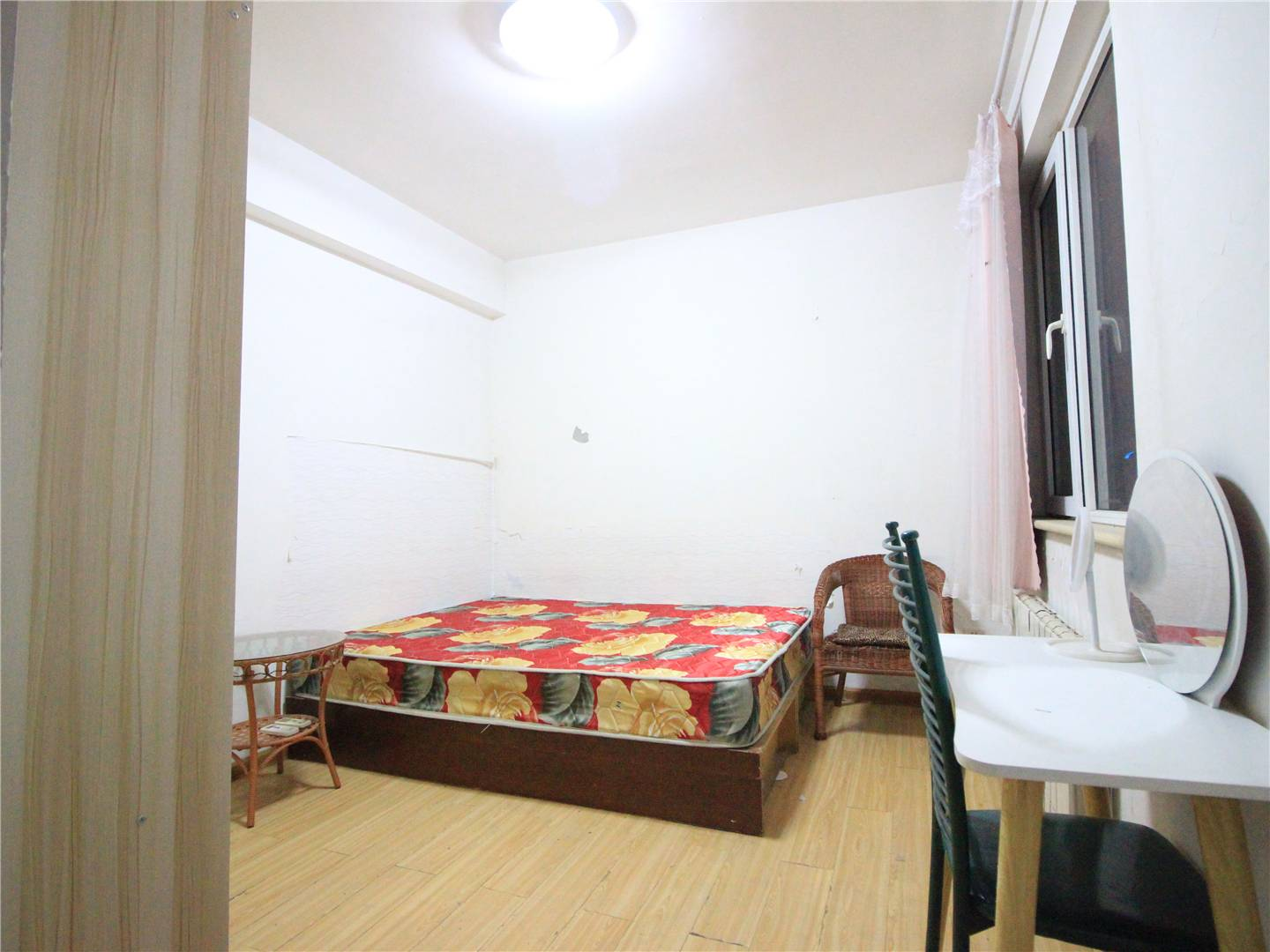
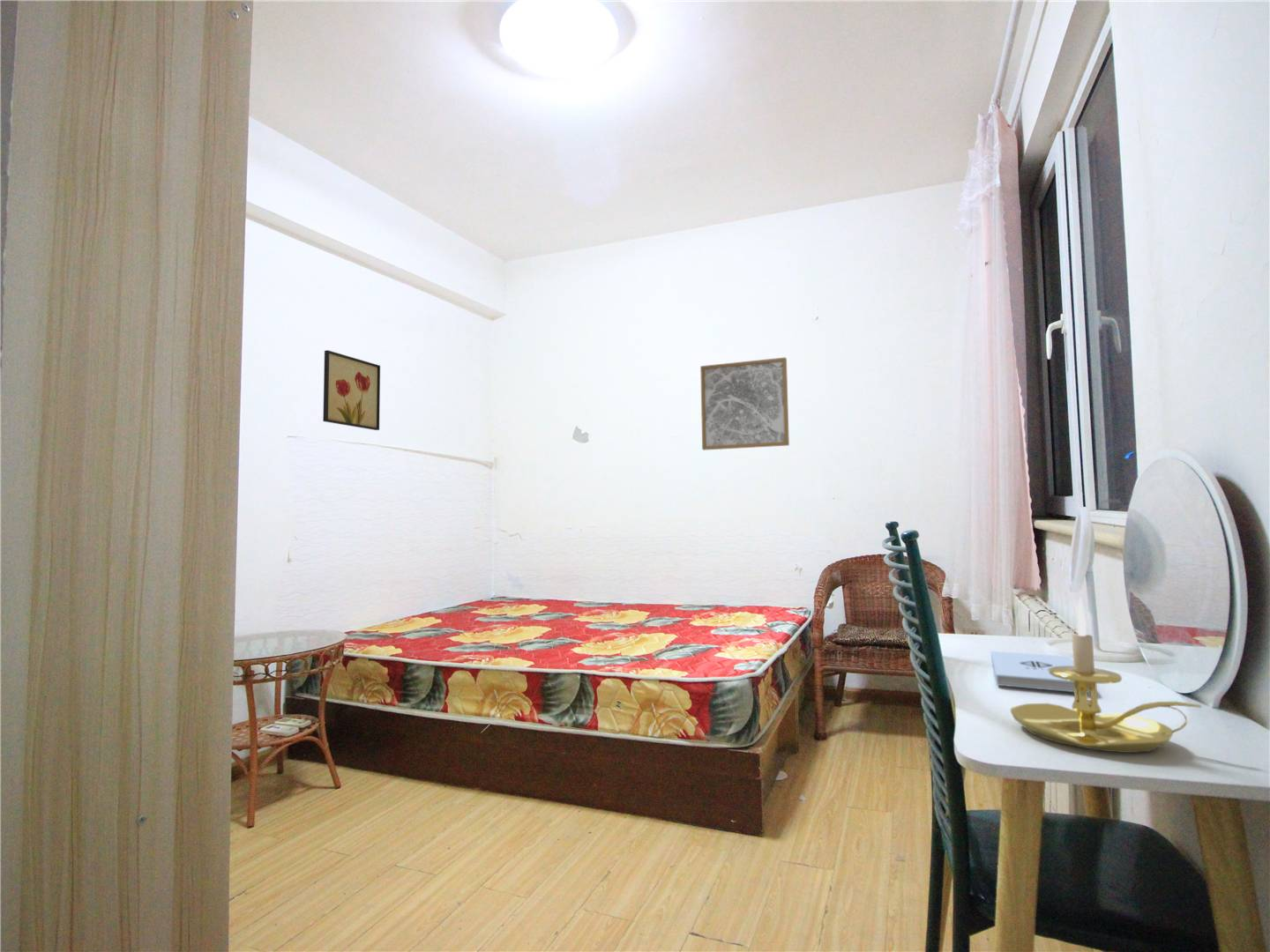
+ notepad (1035, 670)
+ candle holder (1096, 668)
+ wall art (743, 405)
+ wall art (352, 391)
